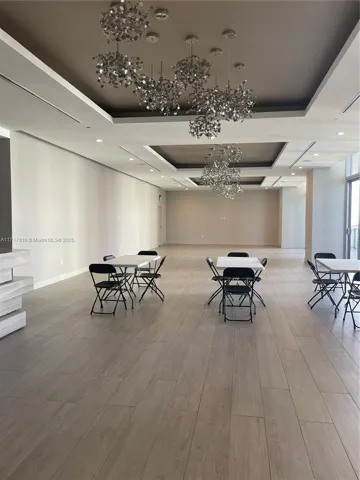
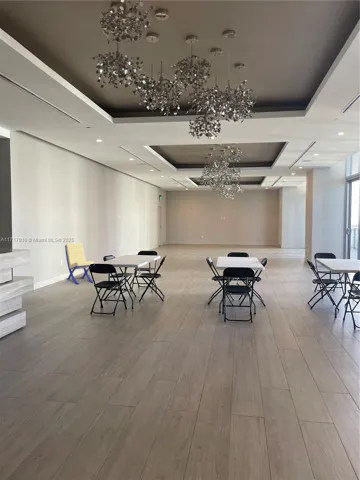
+ lounge chair (79, 262)
